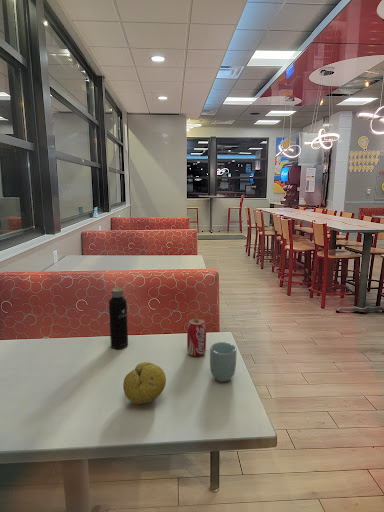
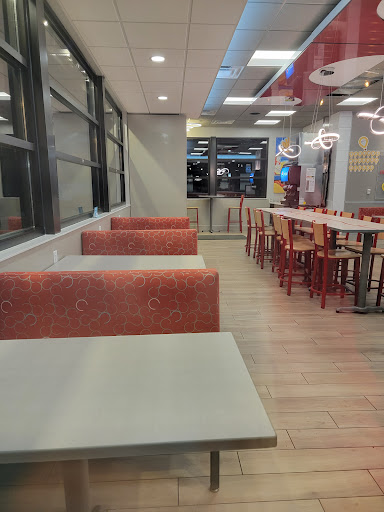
- fruit (145, 381)
- beverage can (196, 337)
- water bottle (118, 314)
- cup (222, 362)
